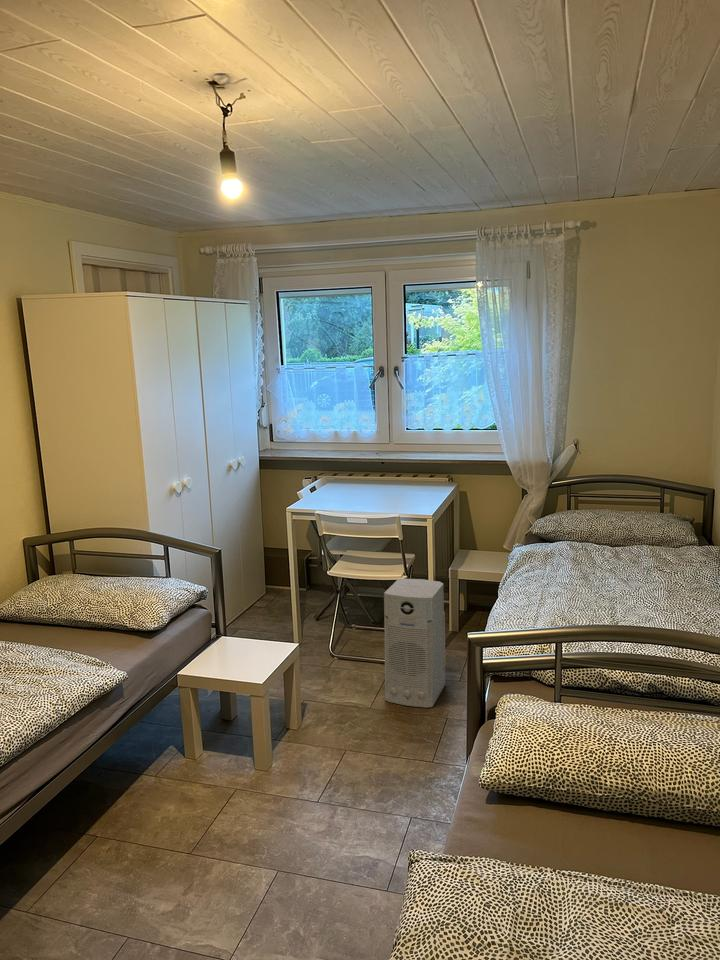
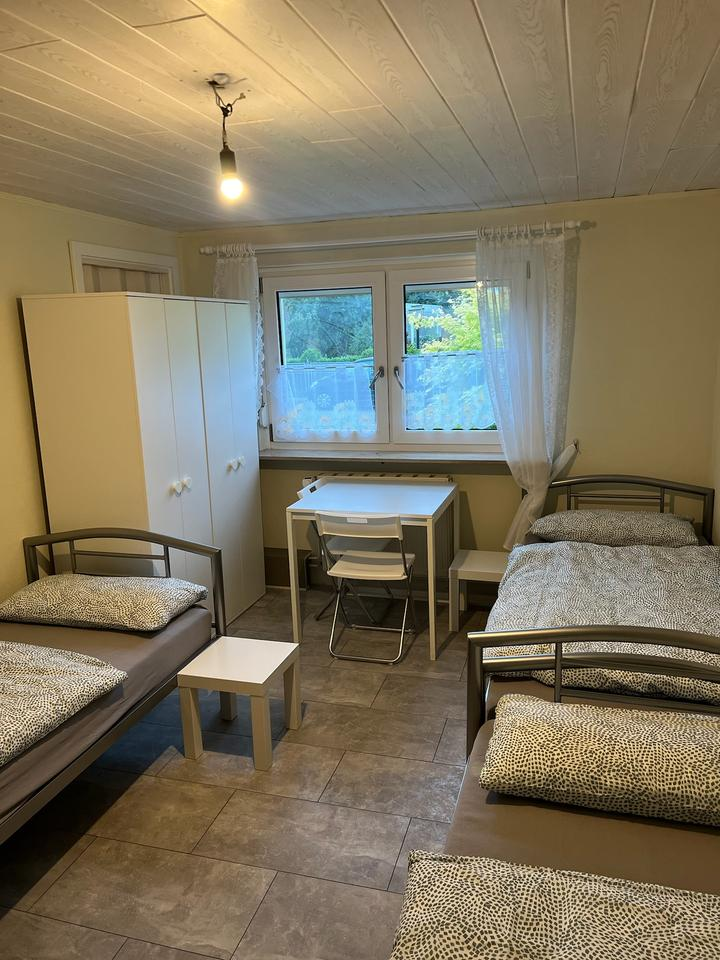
- air purifier (415, 640)
